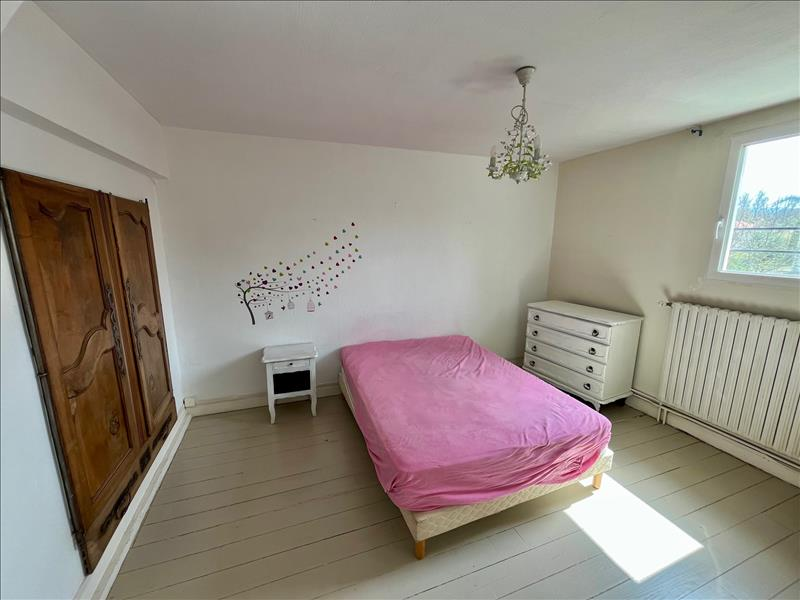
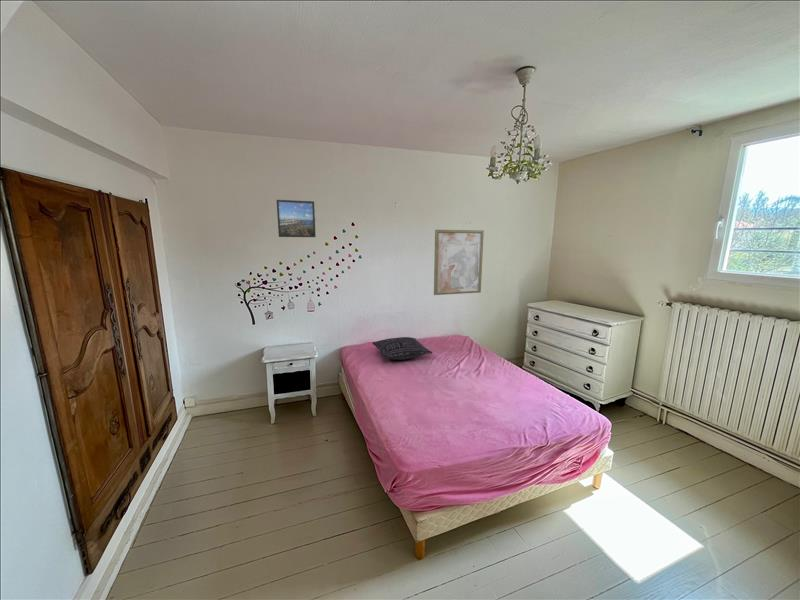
+ wall art (459, 262)
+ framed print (296, 219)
+ pillow (400, 347)
